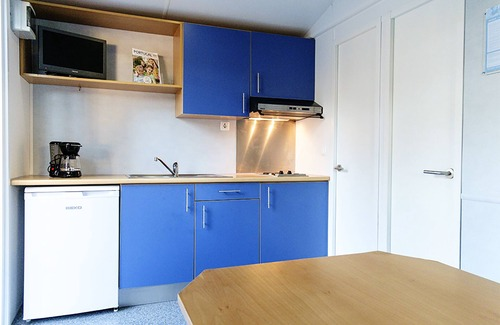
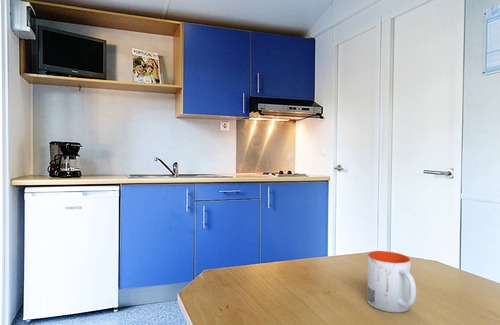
+ mug (393, 283)
